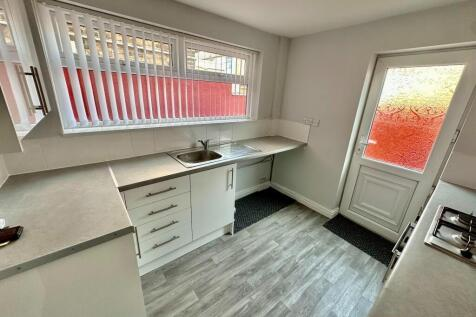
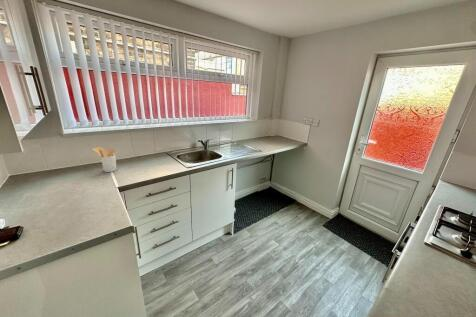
+ utensil holder (105, 158)
